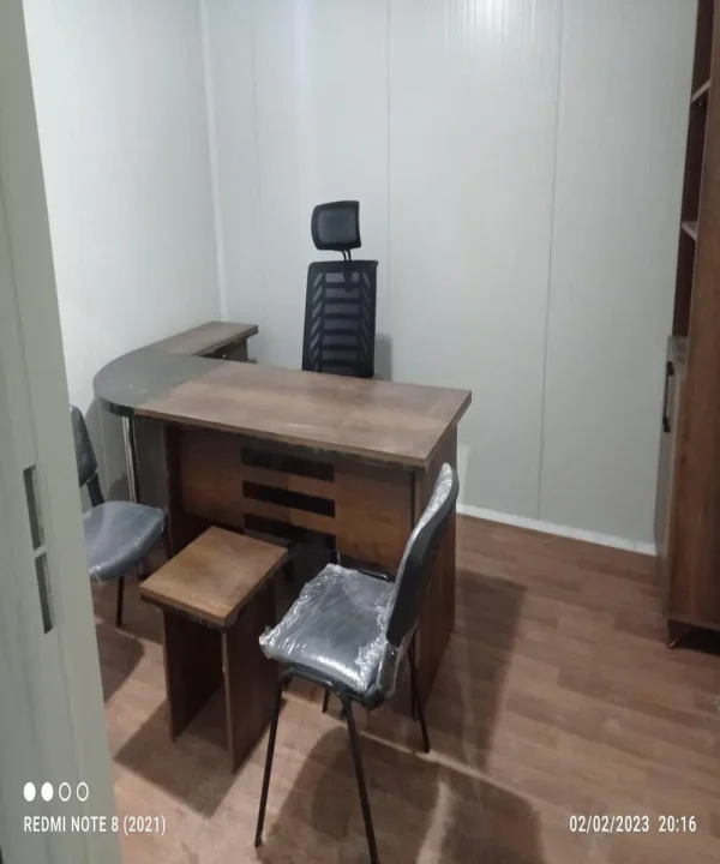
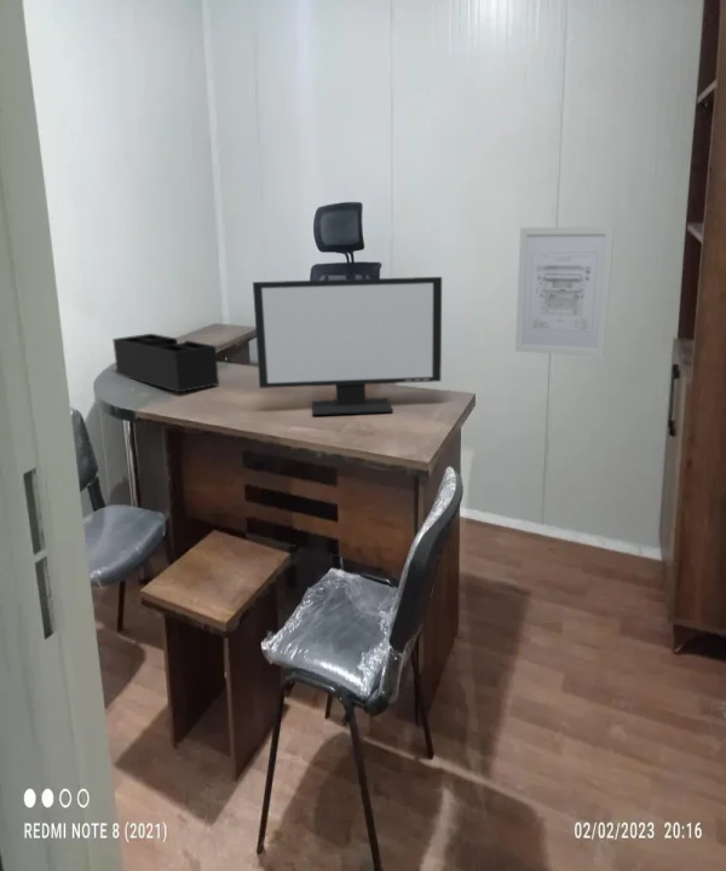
+ wall art (561, 292)
+ desk organizer (163, 360)
+ computer monitor (350, 345)
